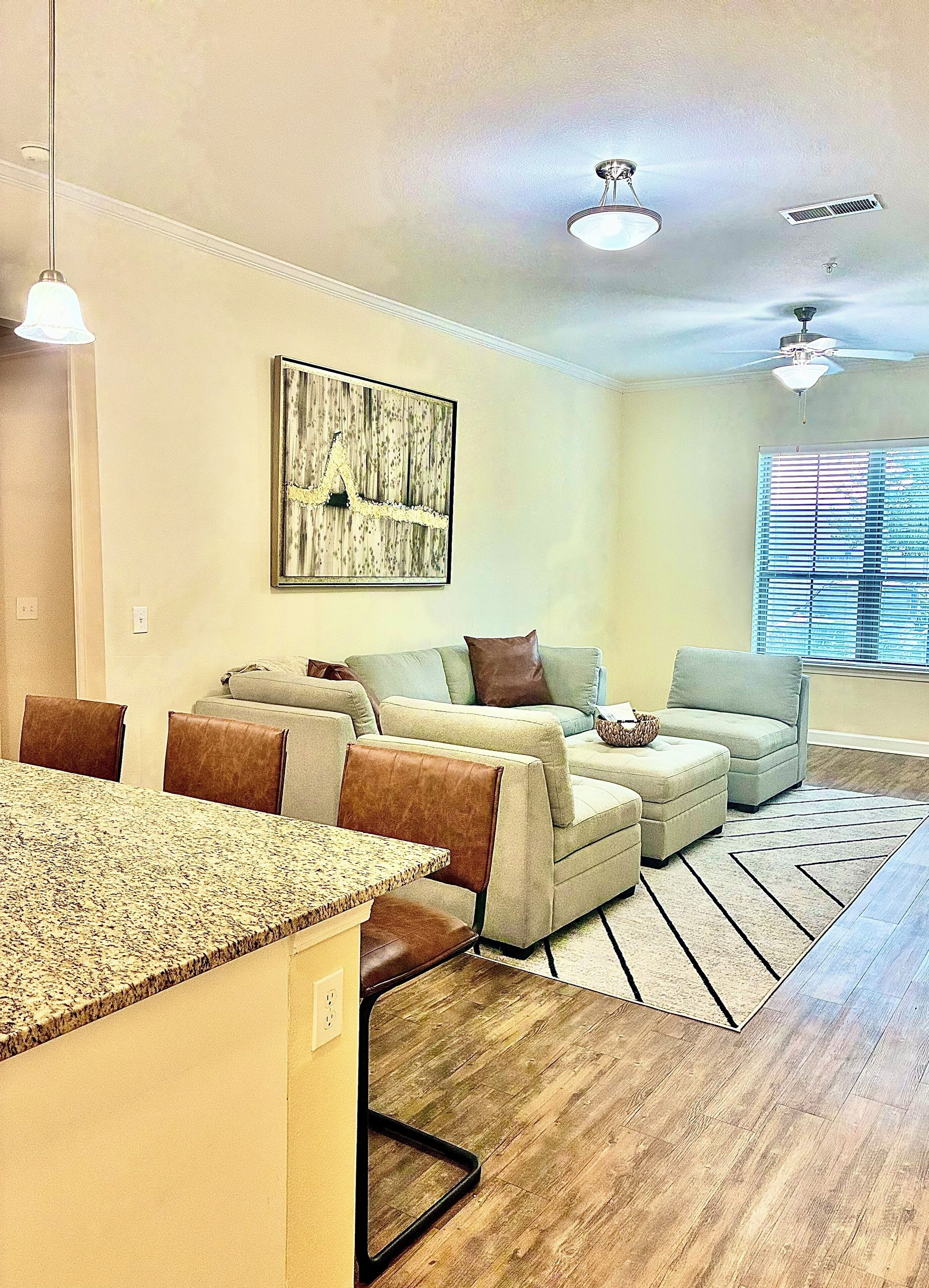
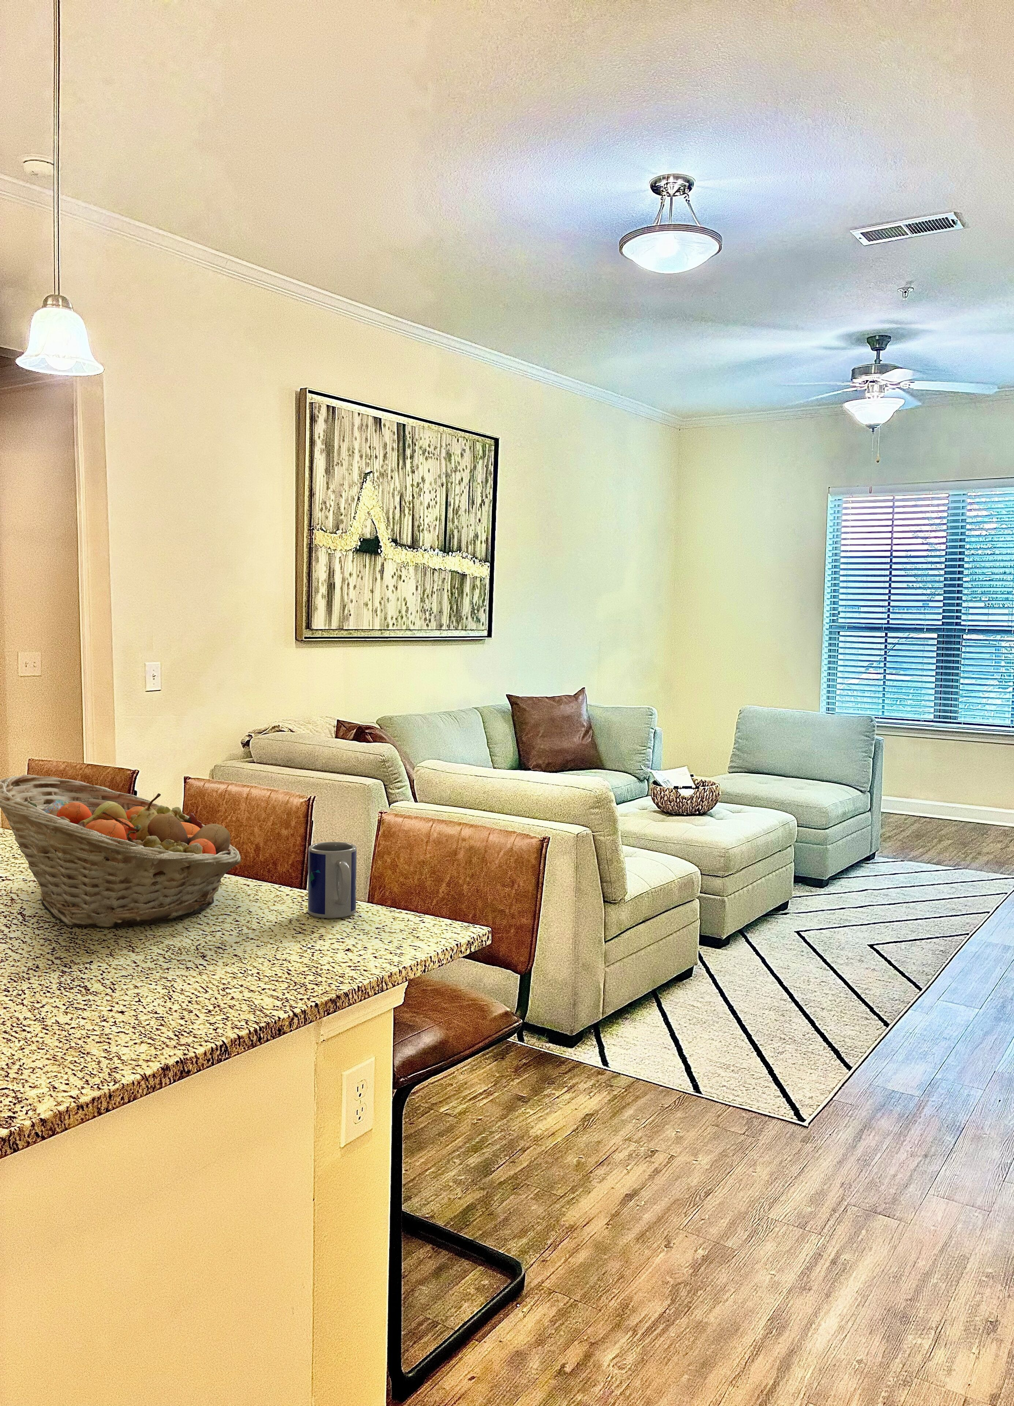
+ mug (336, 882)
+ fruit basket (119, 841)
